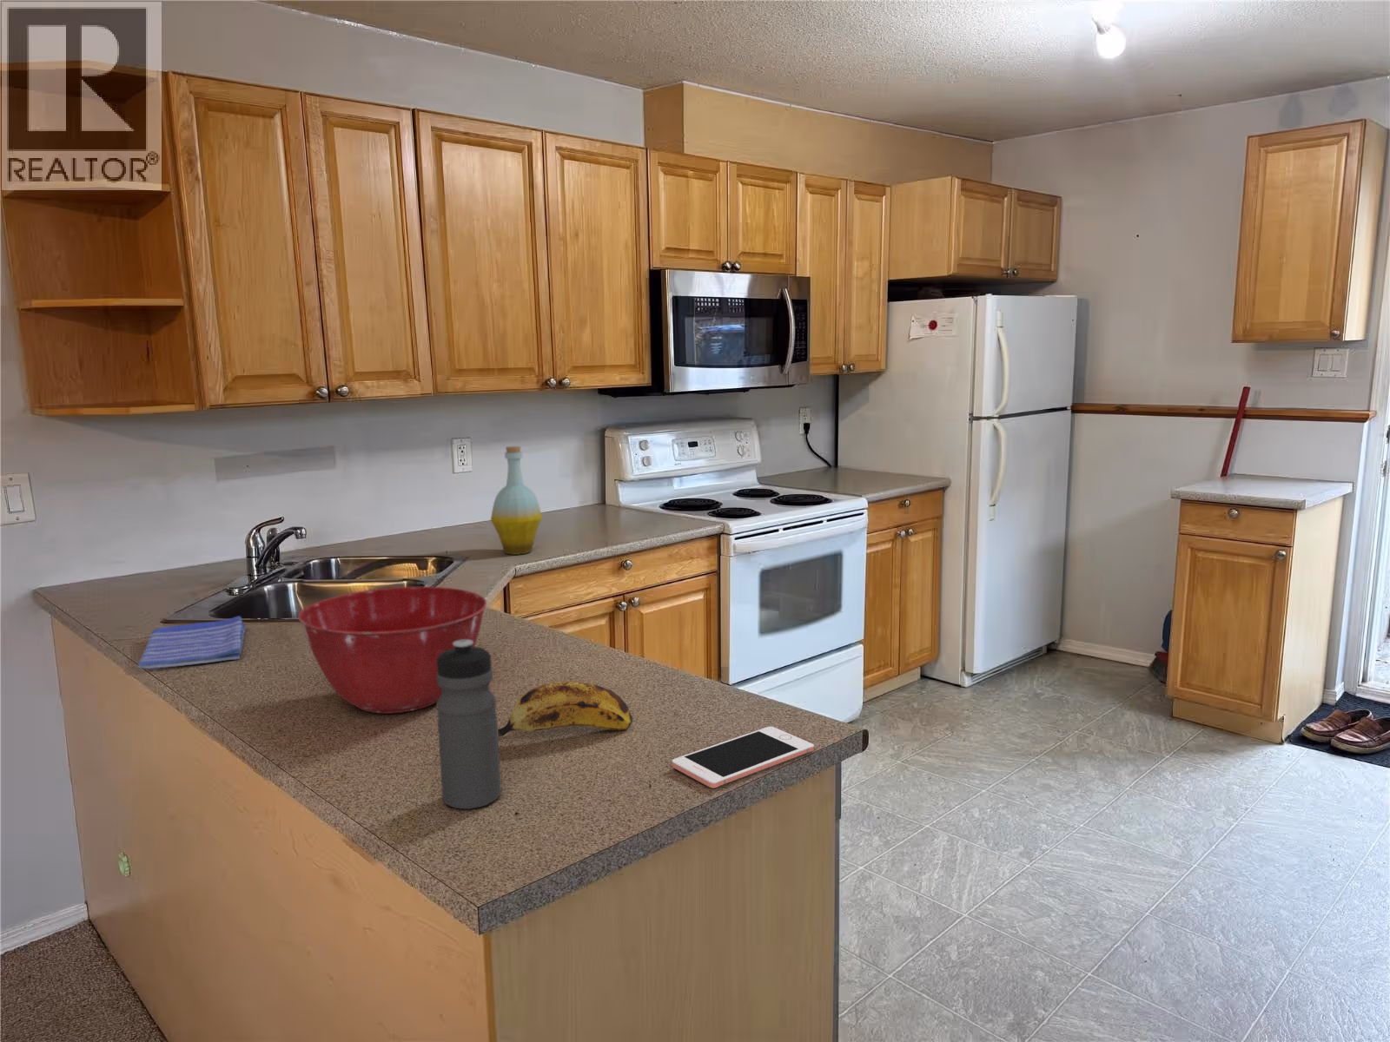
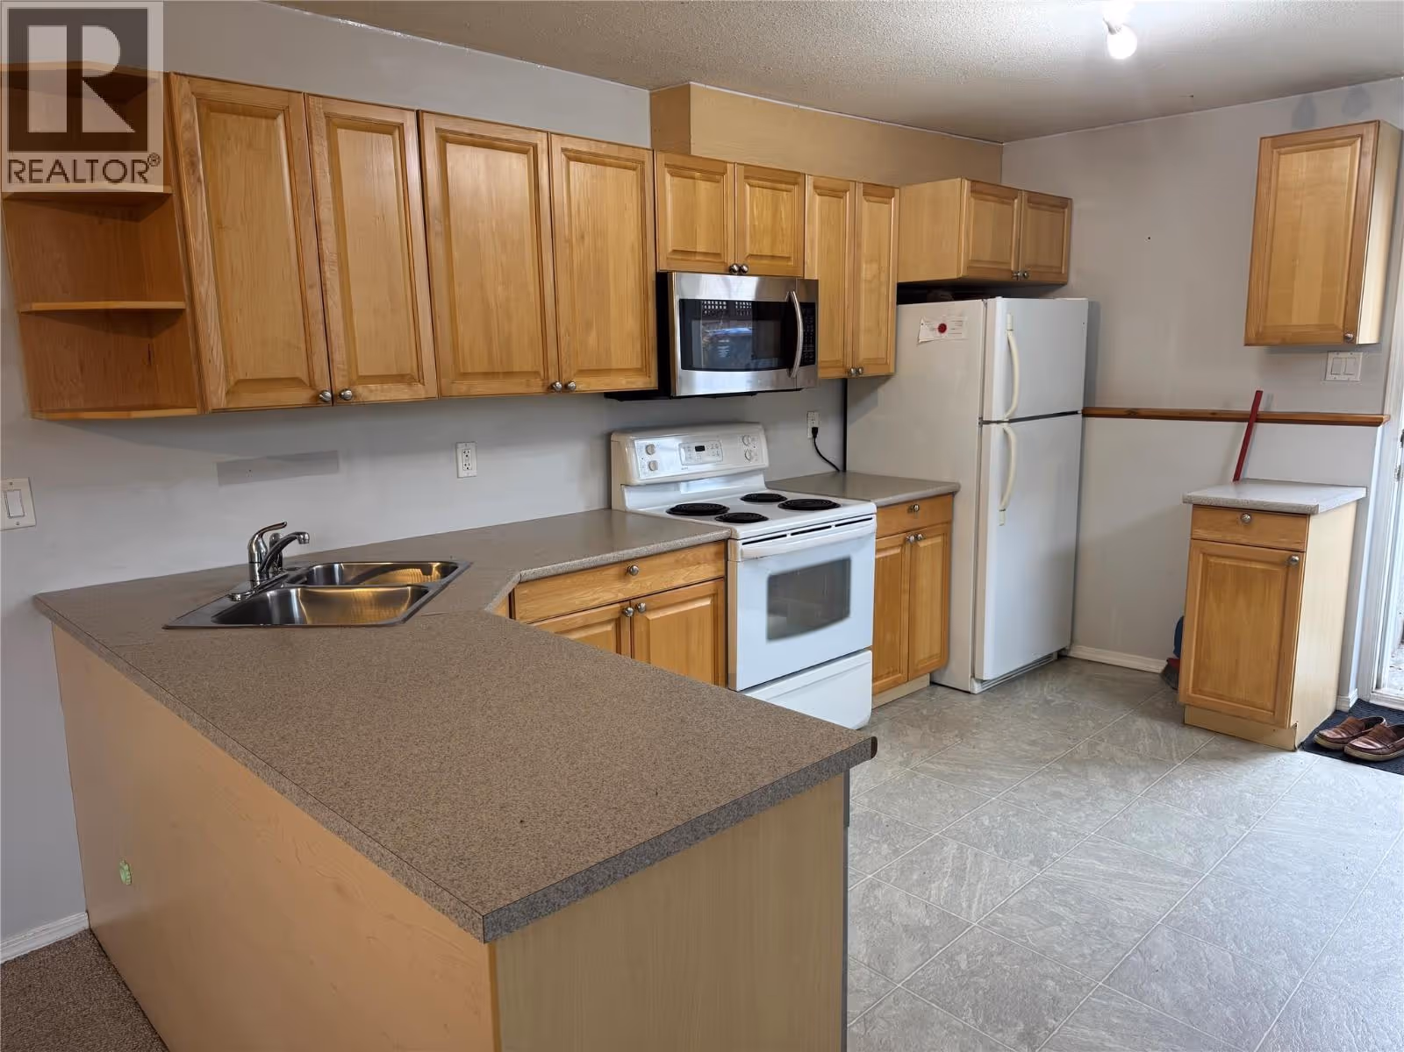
- mixing bowl (398, 652)
- water bottle (467, 720)
- dish towel (195, 640)
- bottle (516, 499)
- cell phone (743, 754)
- banana (563, 709)
